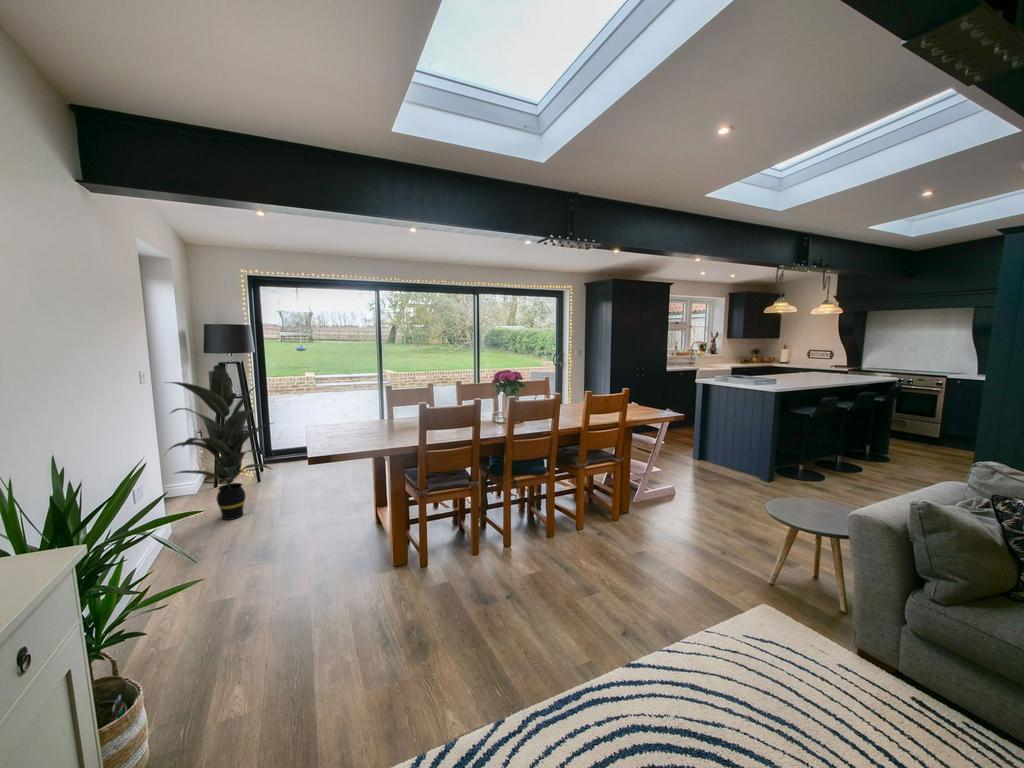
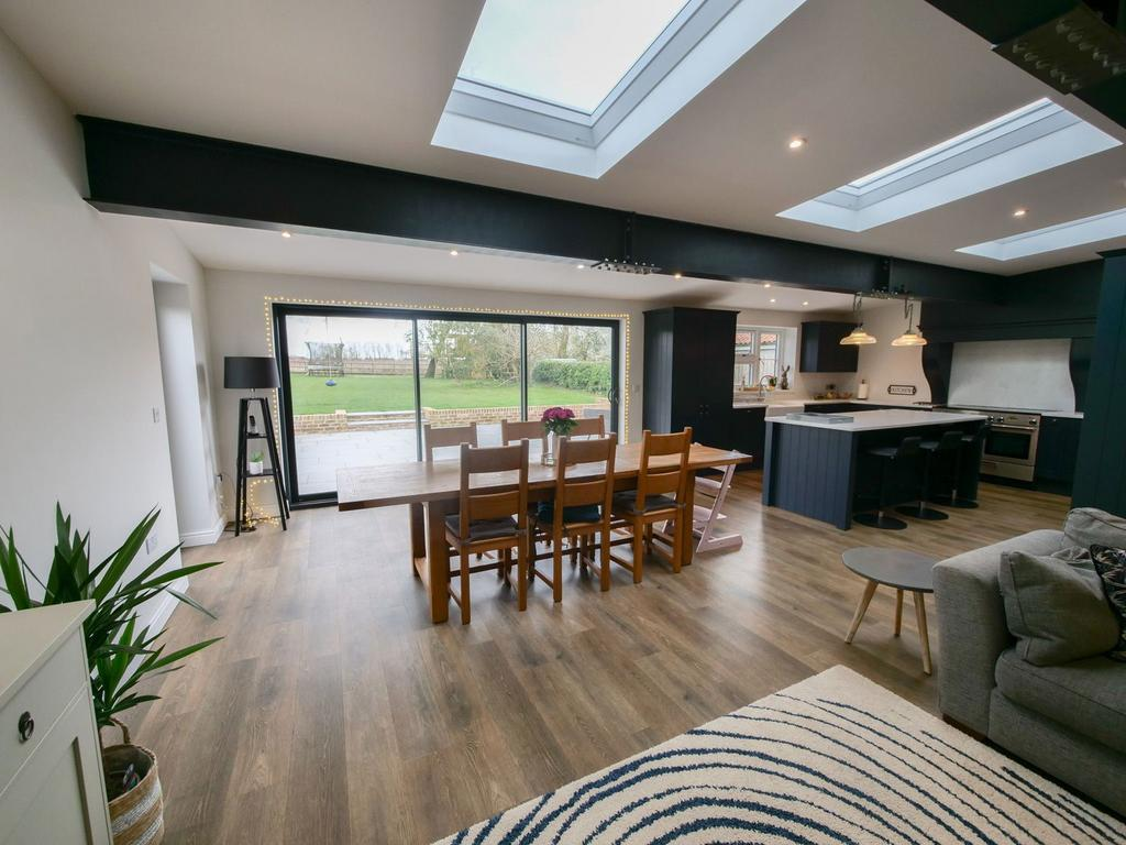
- indoor plant (221, 443)
